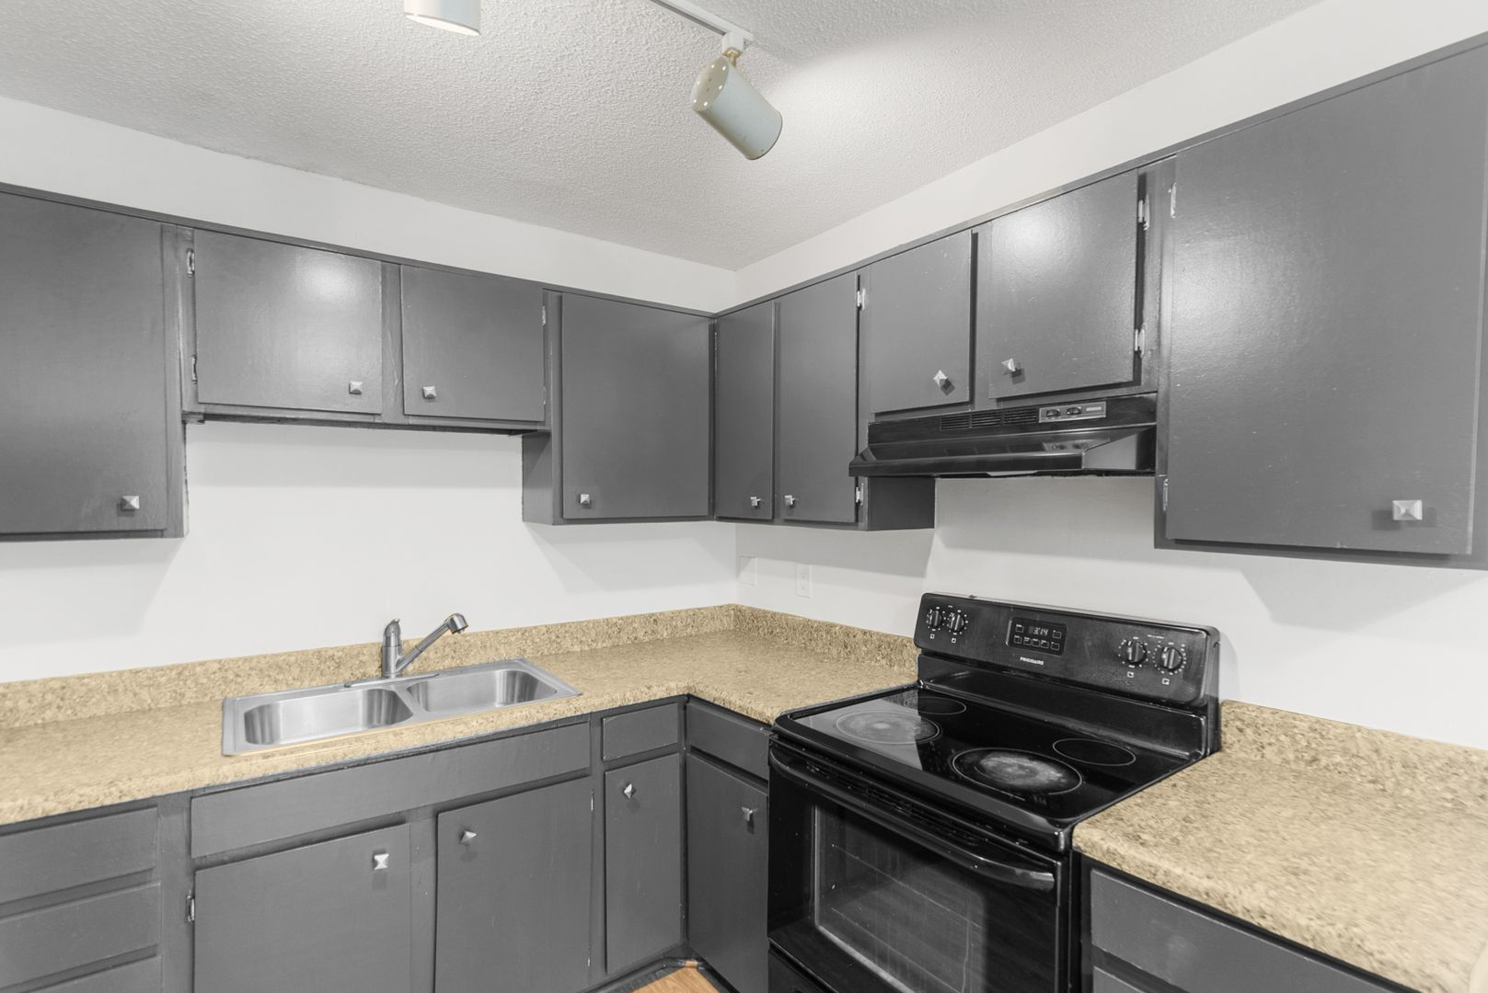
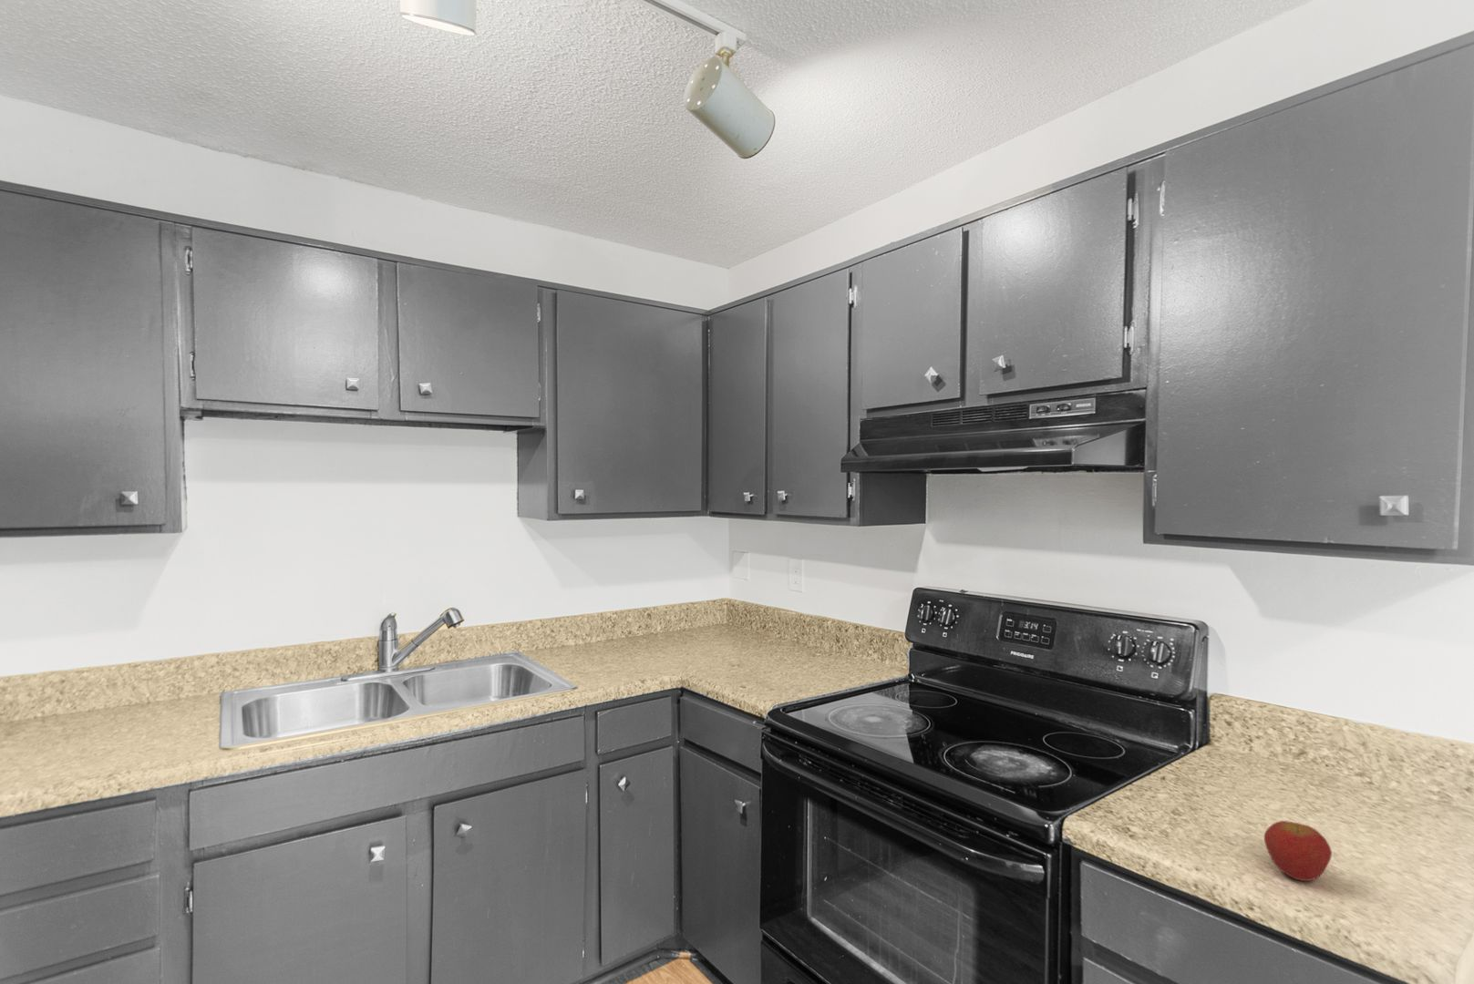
+ apple (1297, 849)
